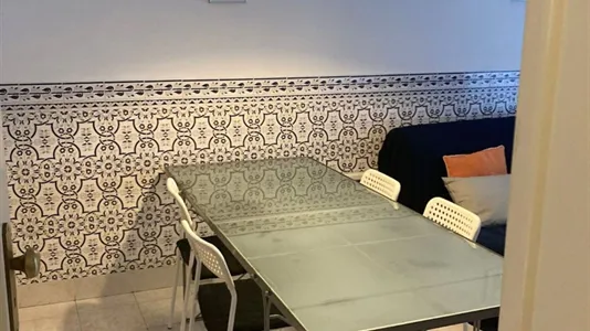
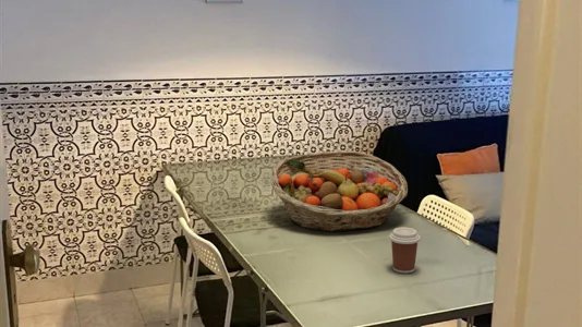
+ coffee cup (404, 250)
+ fruit basket (338, 190)
